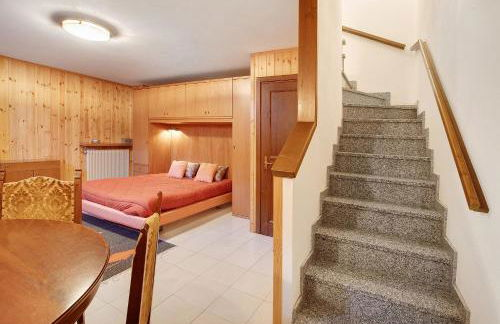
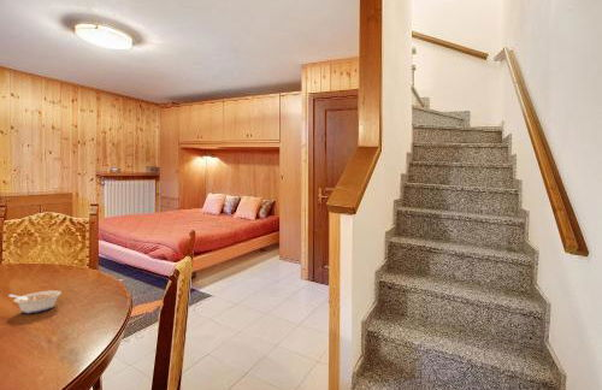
+ legume (36, 301)
